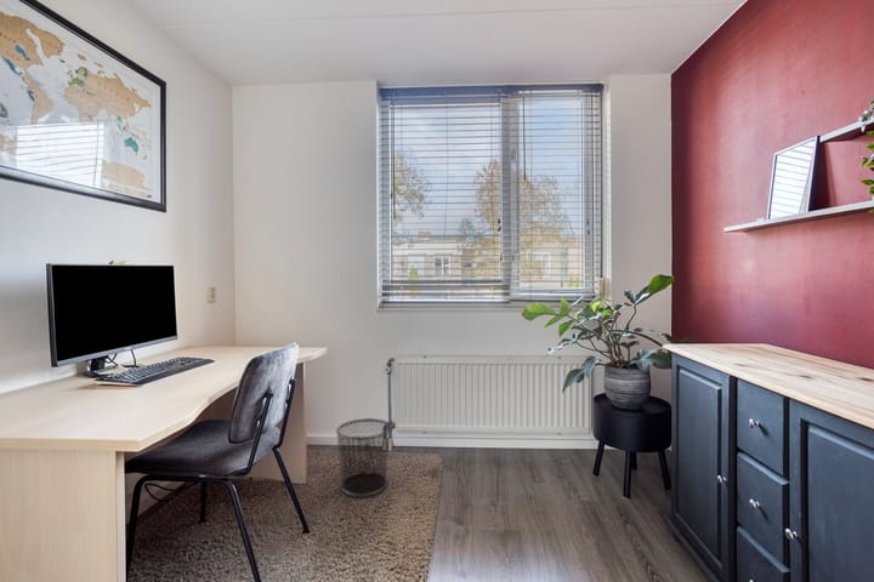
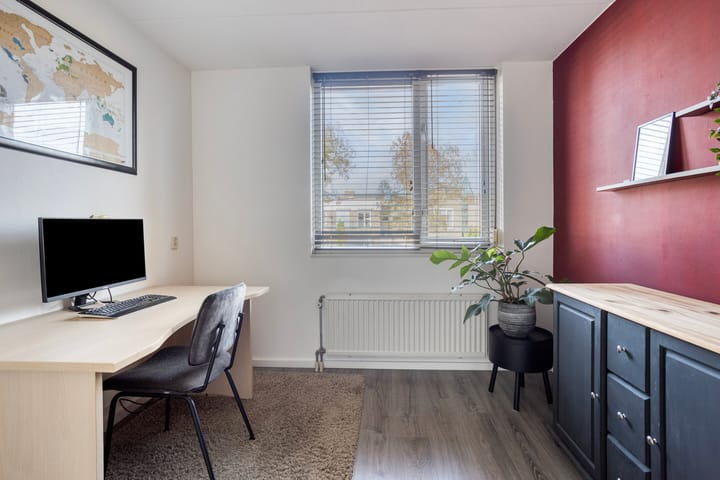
- waste bin (364, 455)
